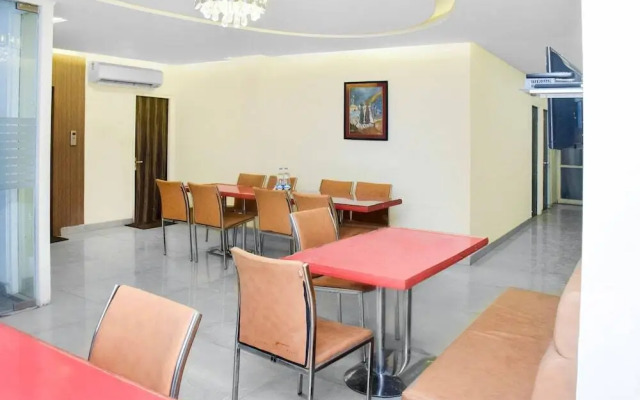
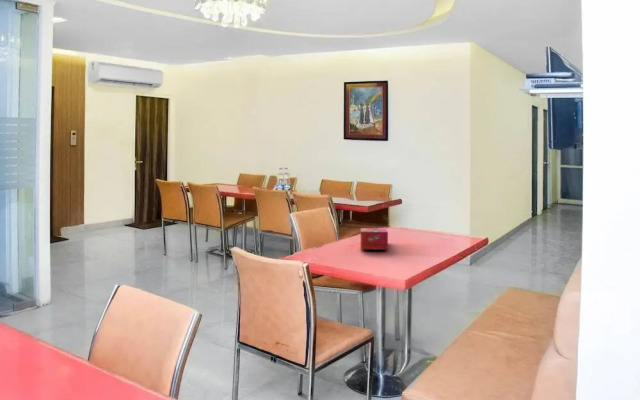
+ tissue box (373, 238)
